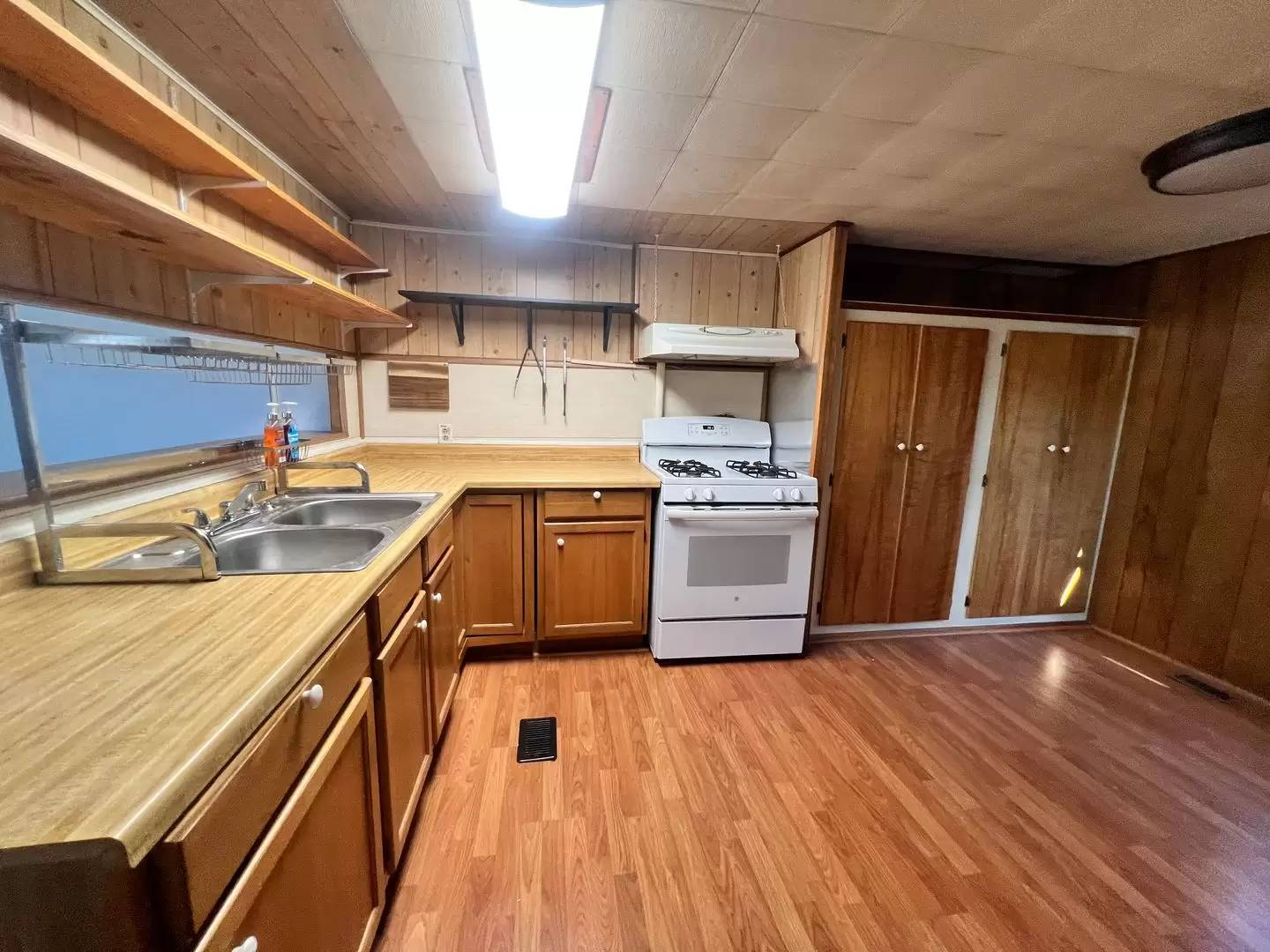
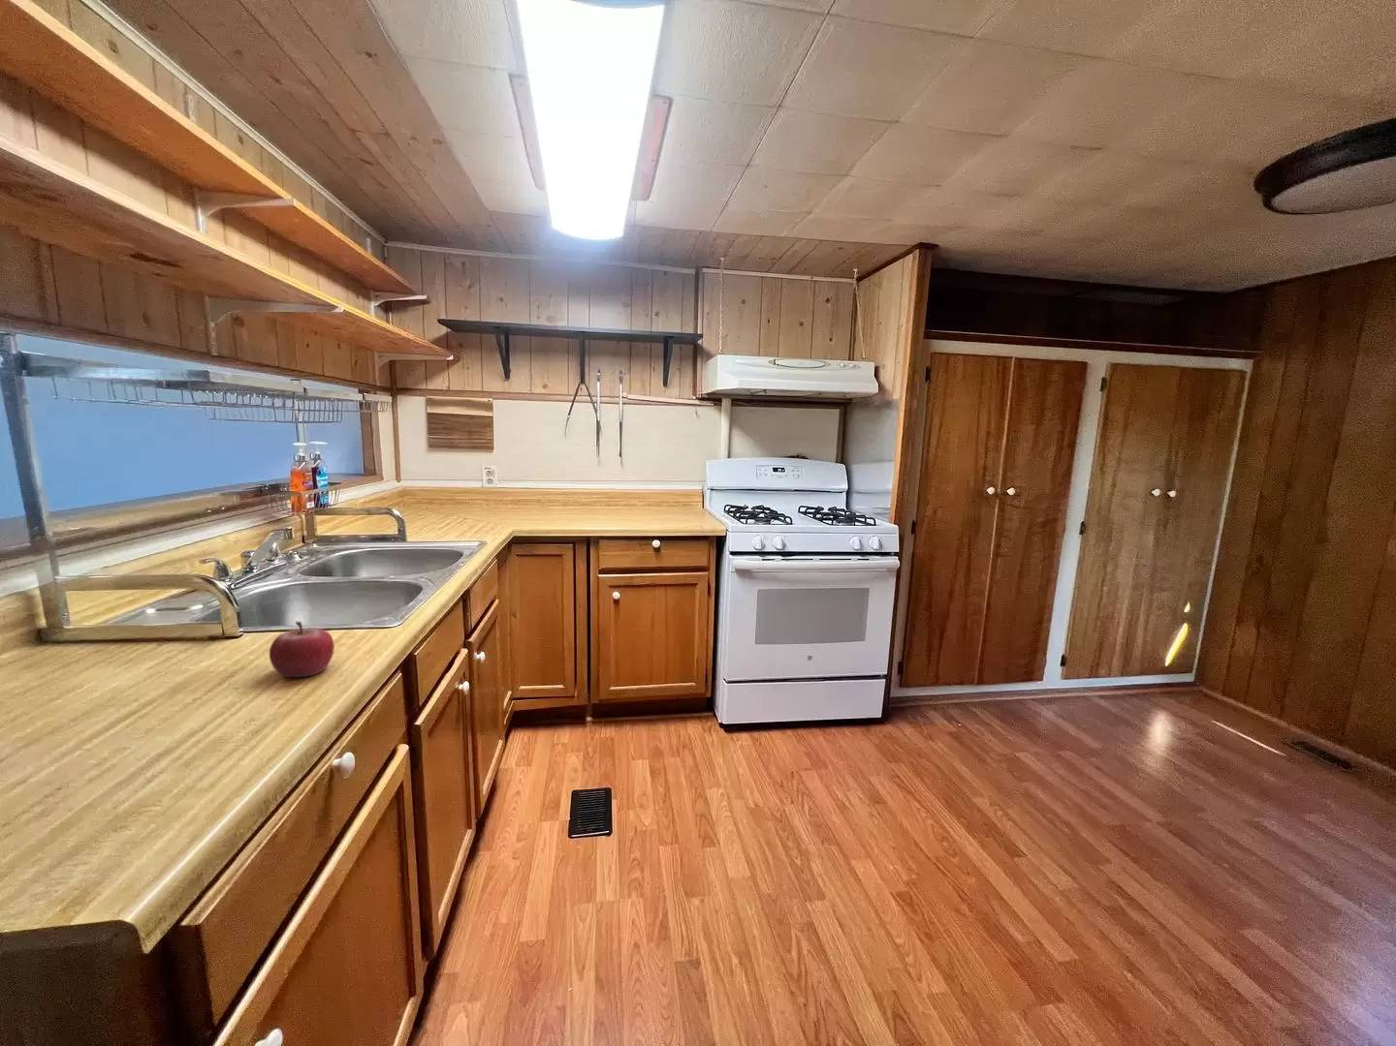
+ fruit (302, 646)
